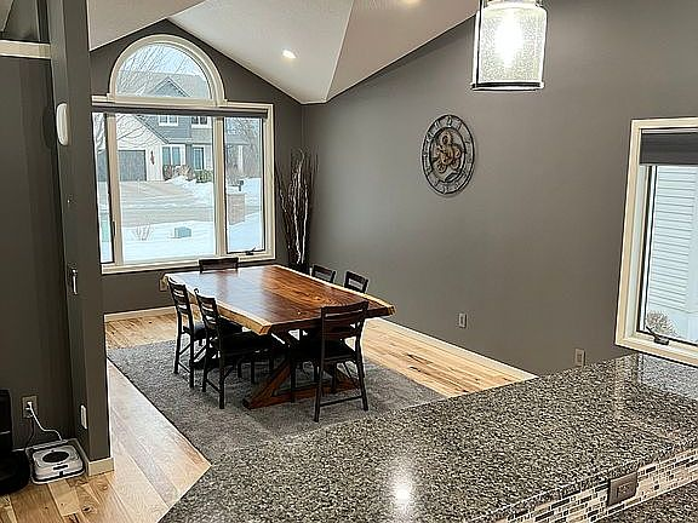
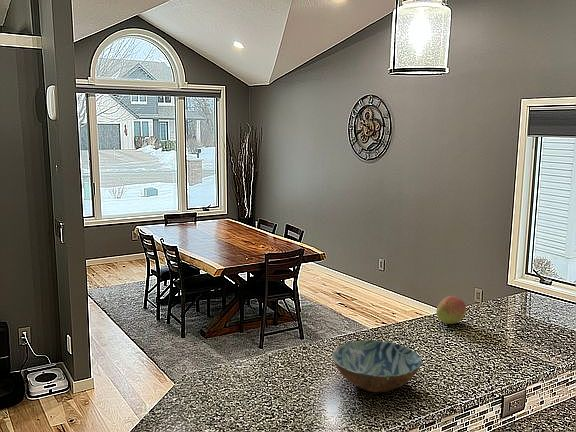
+ fruit (451, 310)
+ bowl (375, 370)
